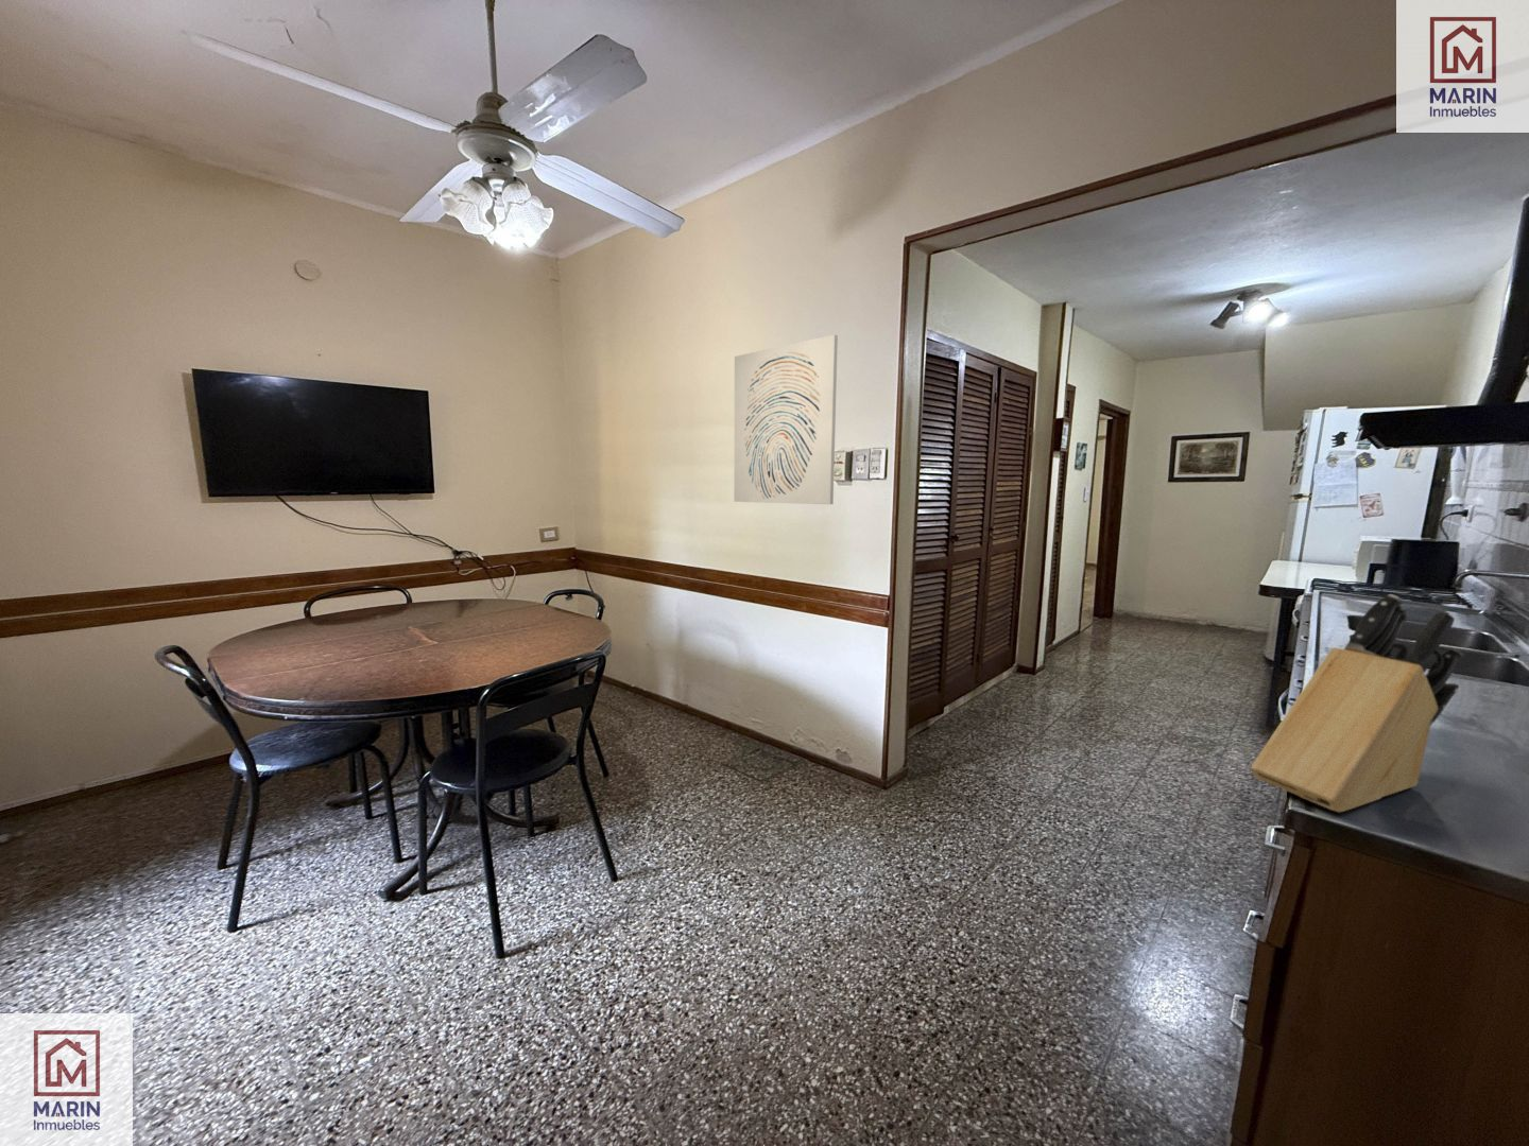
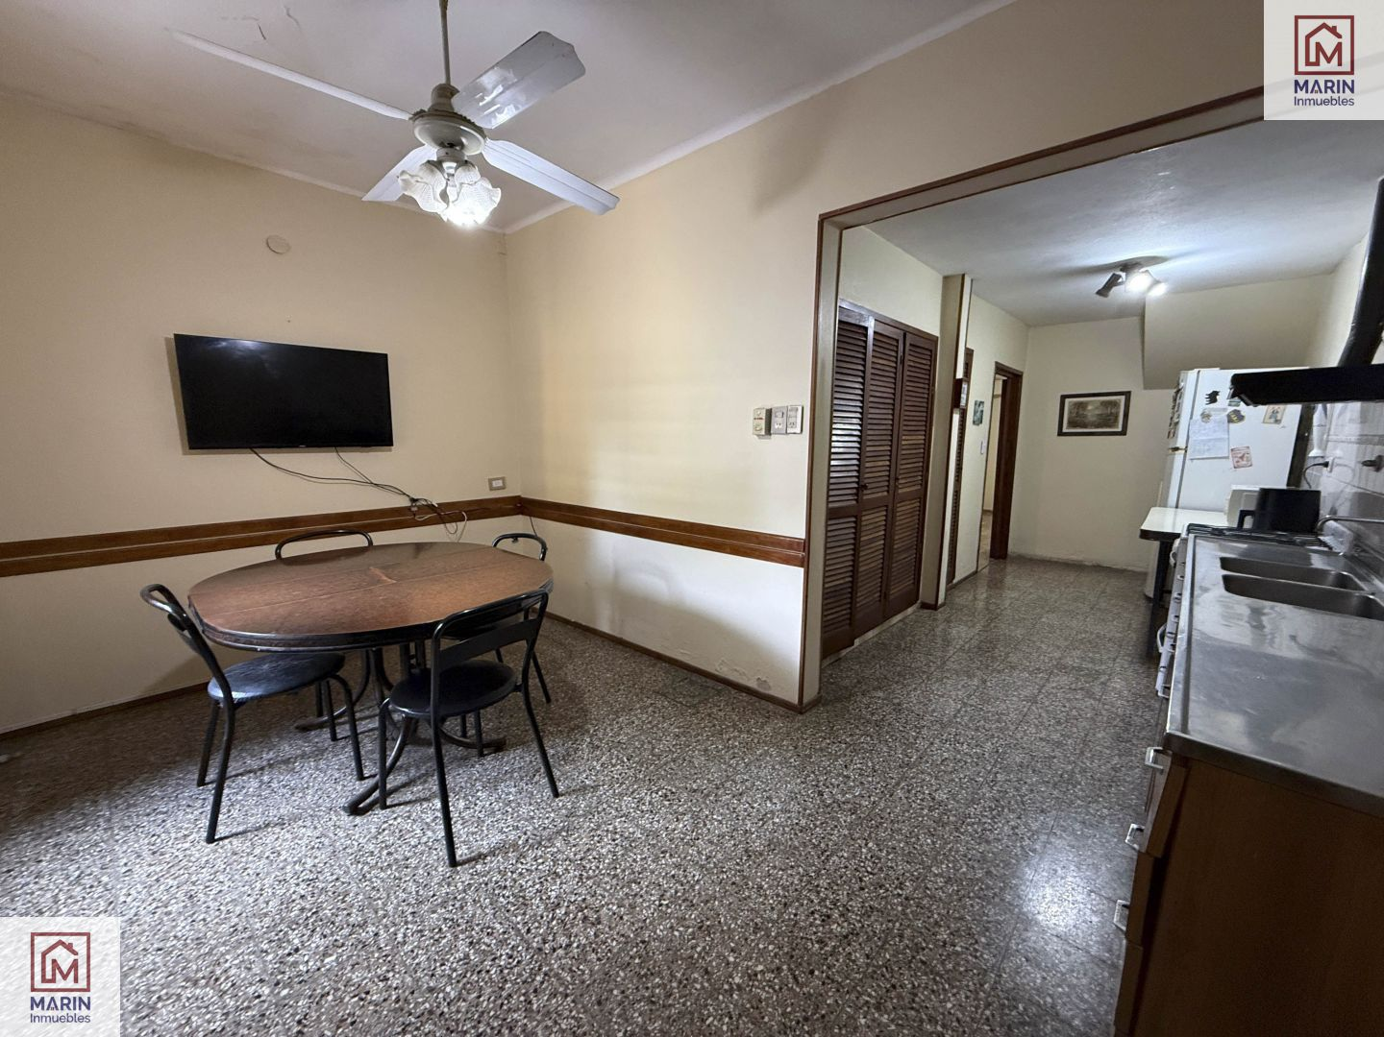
- wall art (780, 425)
- knife block (1363, 693)
